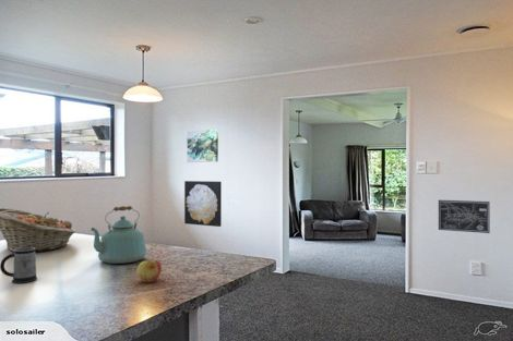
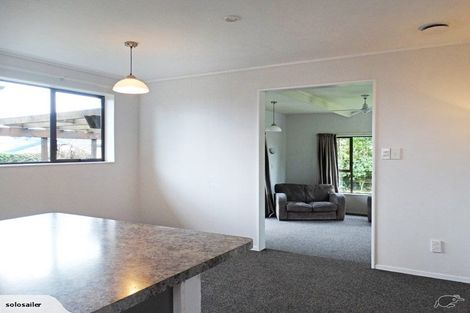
- apple (148, 270)
- mug (19, 265)
- wall art (202, 146)
- wall art (202, 203)
- kettle (118, 233)
- wall art (463, 216)
- fruit basket (34, 227)
